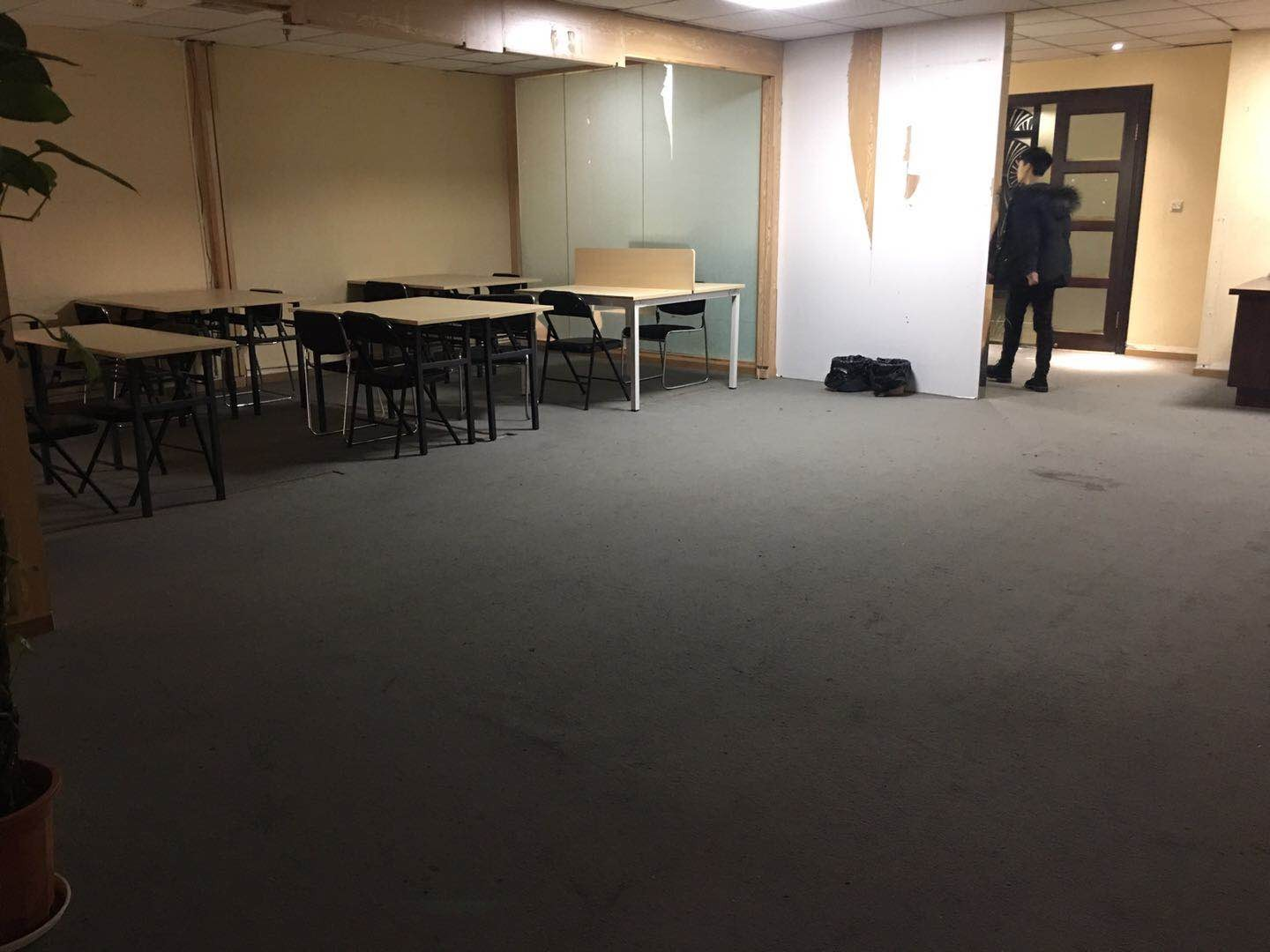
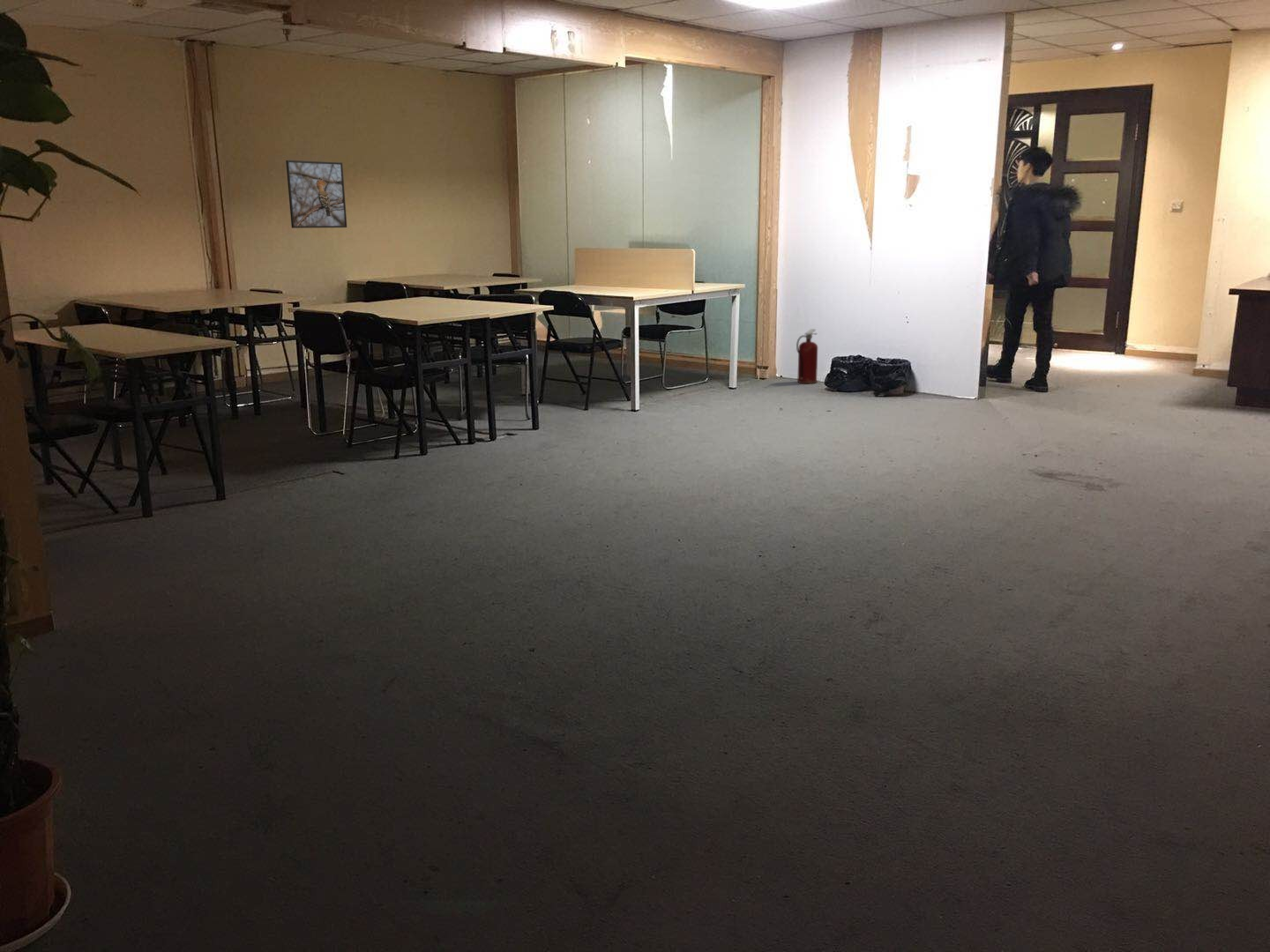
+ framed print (317, 195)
+ fire extinguisher (805, 356)
